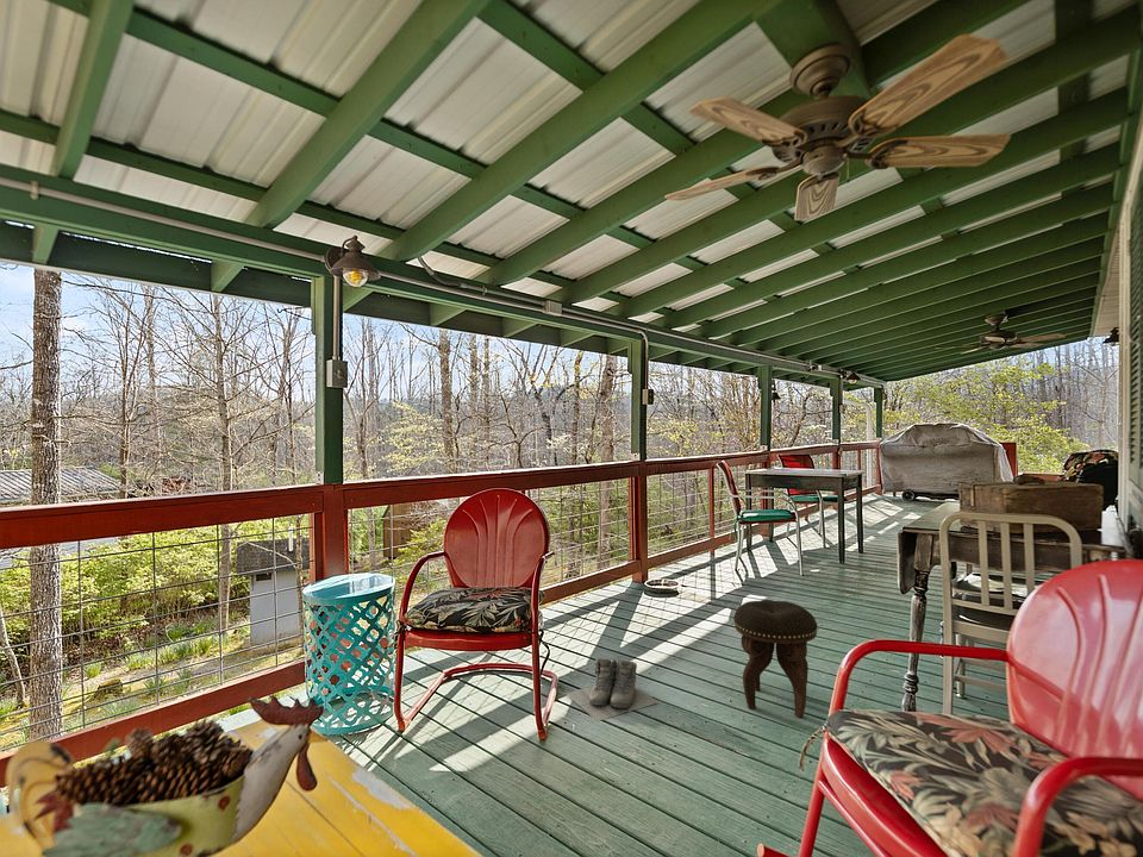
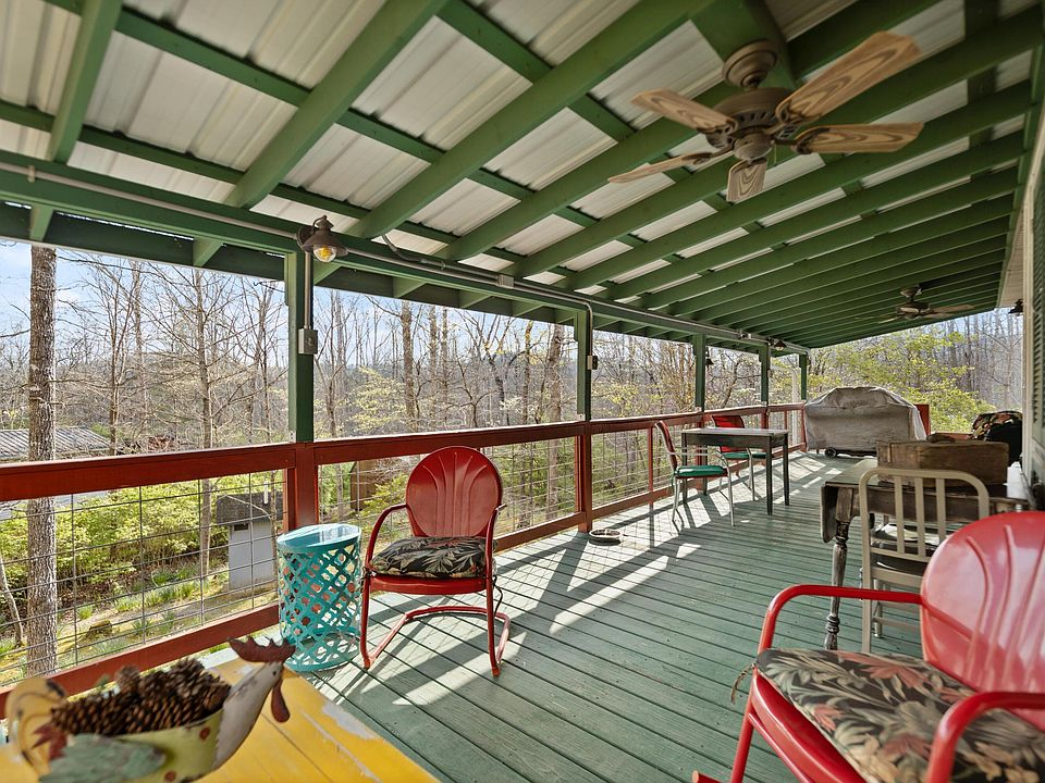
- boots (611, 680)
- footstool (776, 653)
